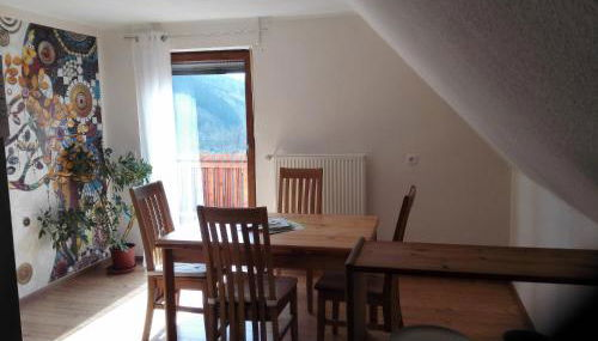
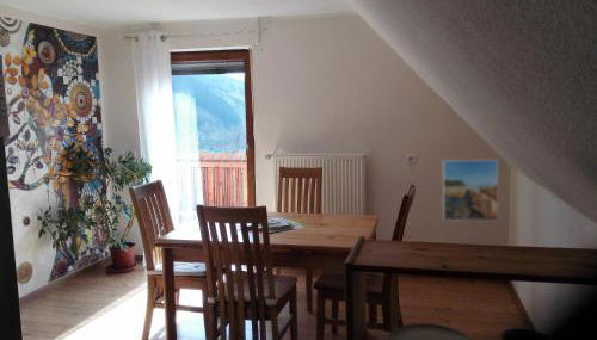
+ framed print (469, 190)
